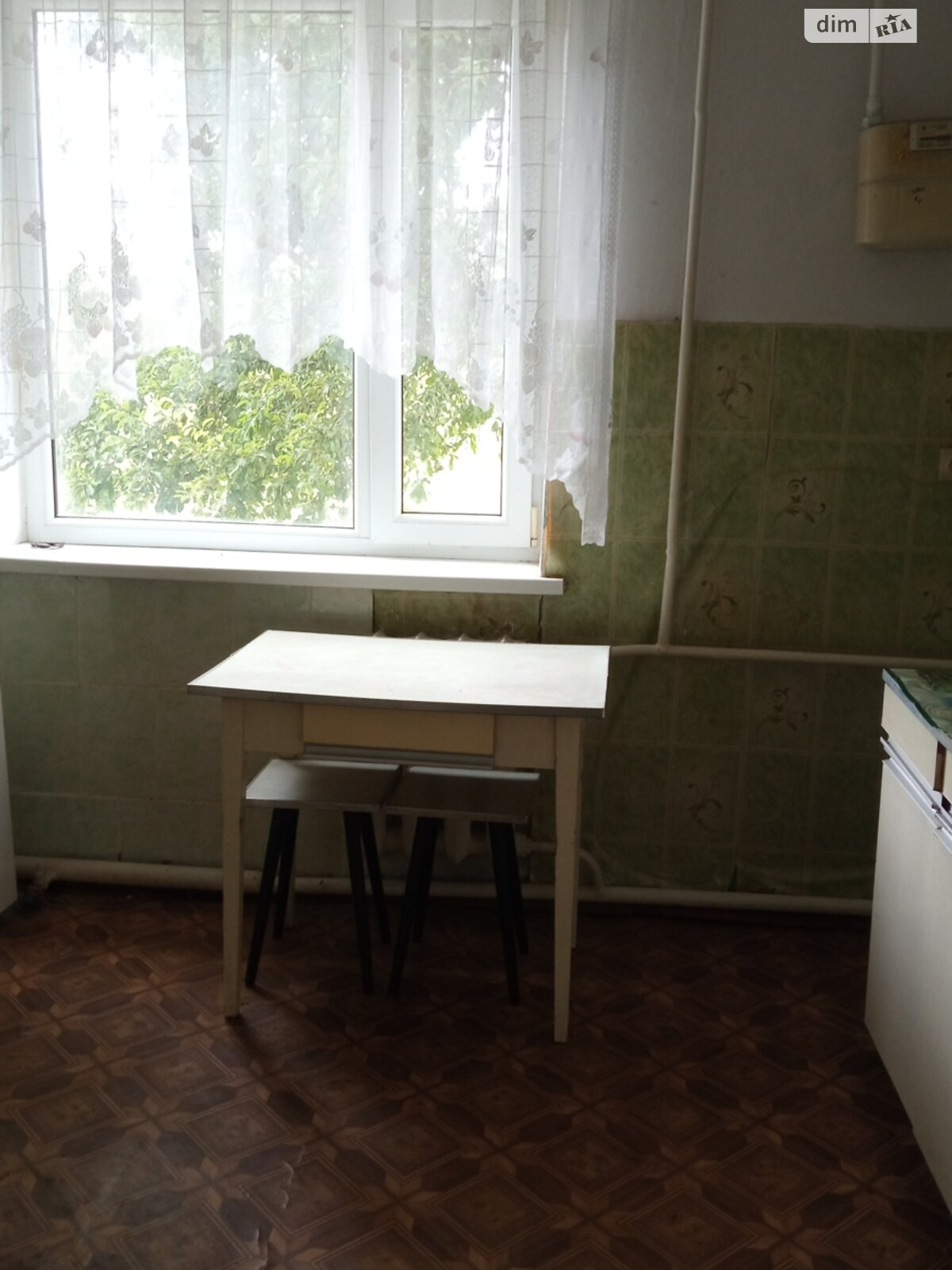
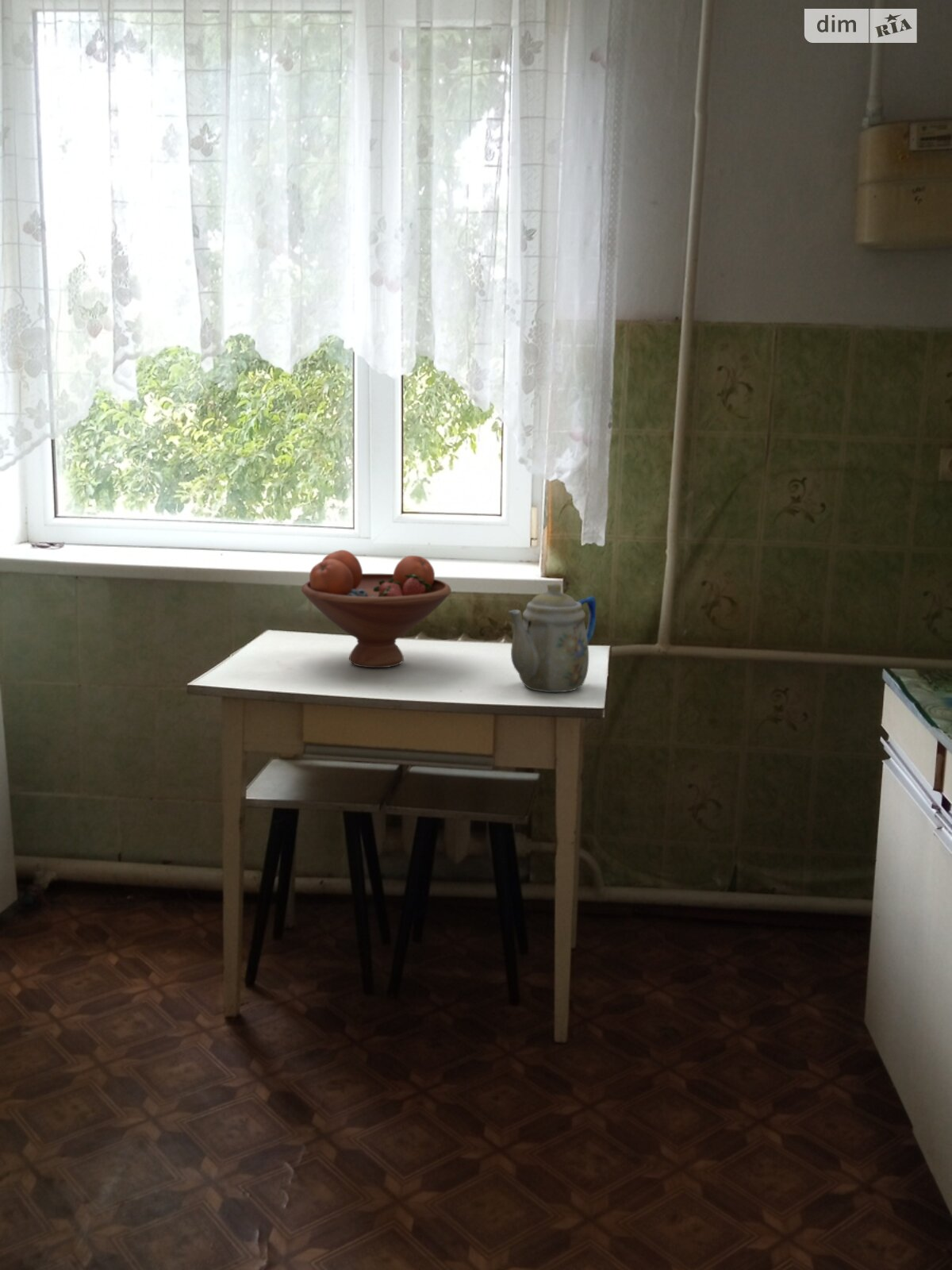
+ fruit bowl (376, 609)
+ teapot (553, 635)
